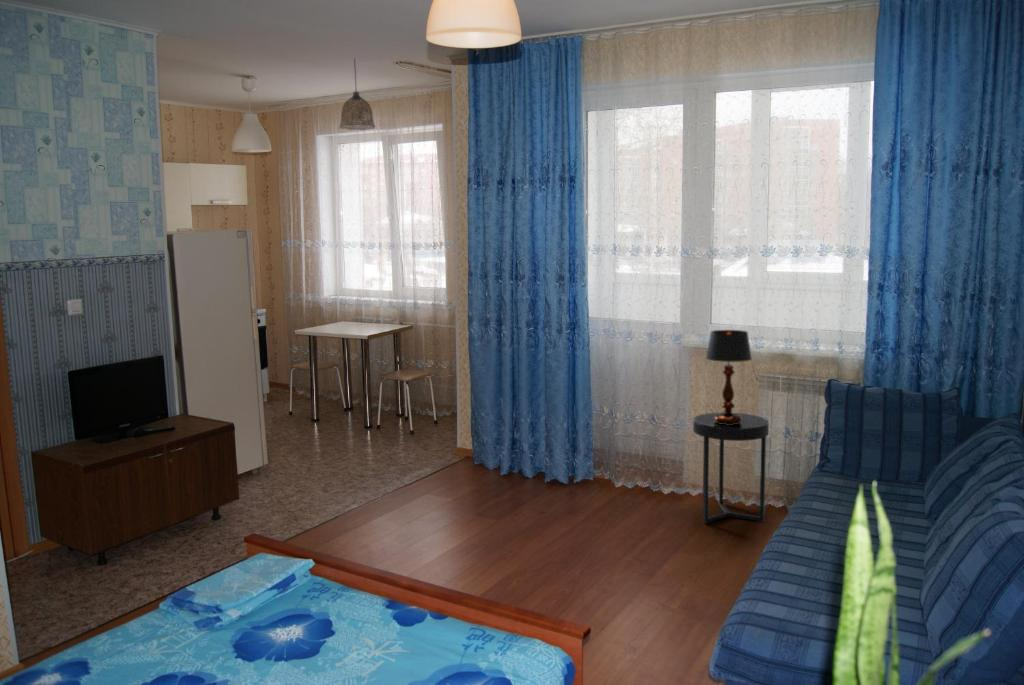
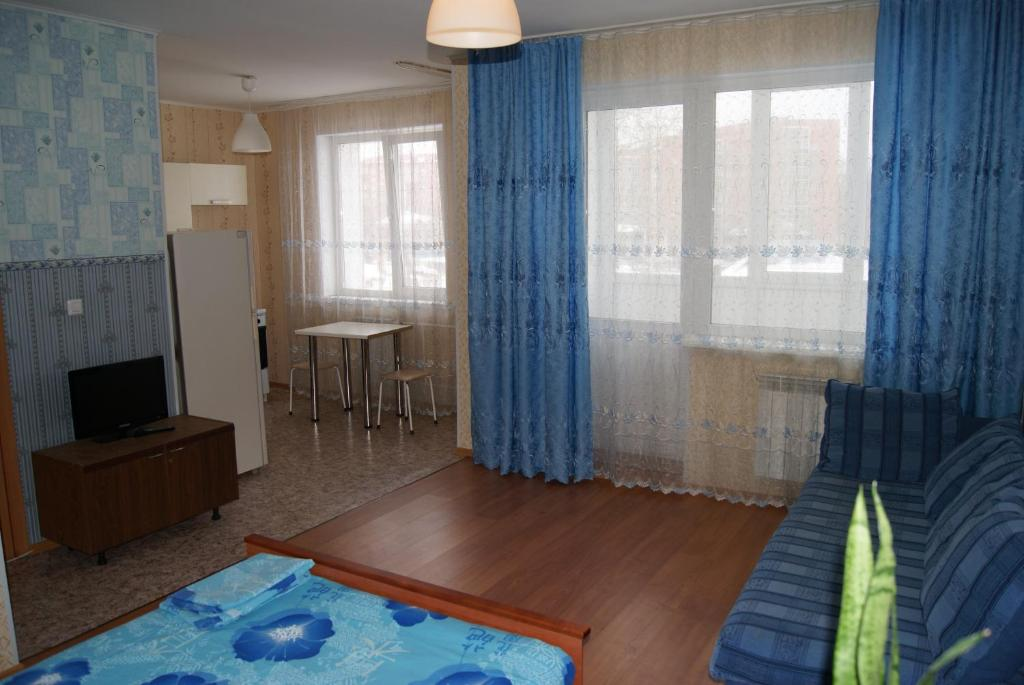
- side table (723, 465)
- pendant lamp (356, 93)
- table lamp (728, 377)
